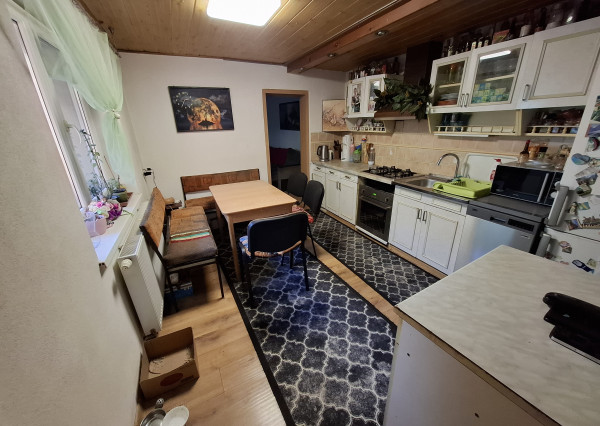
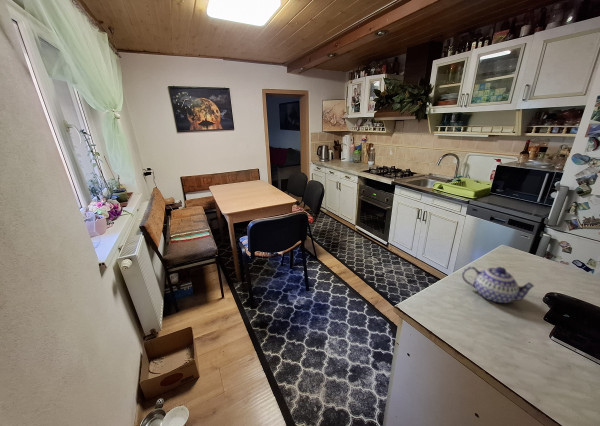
+ teapot (495, 281)
